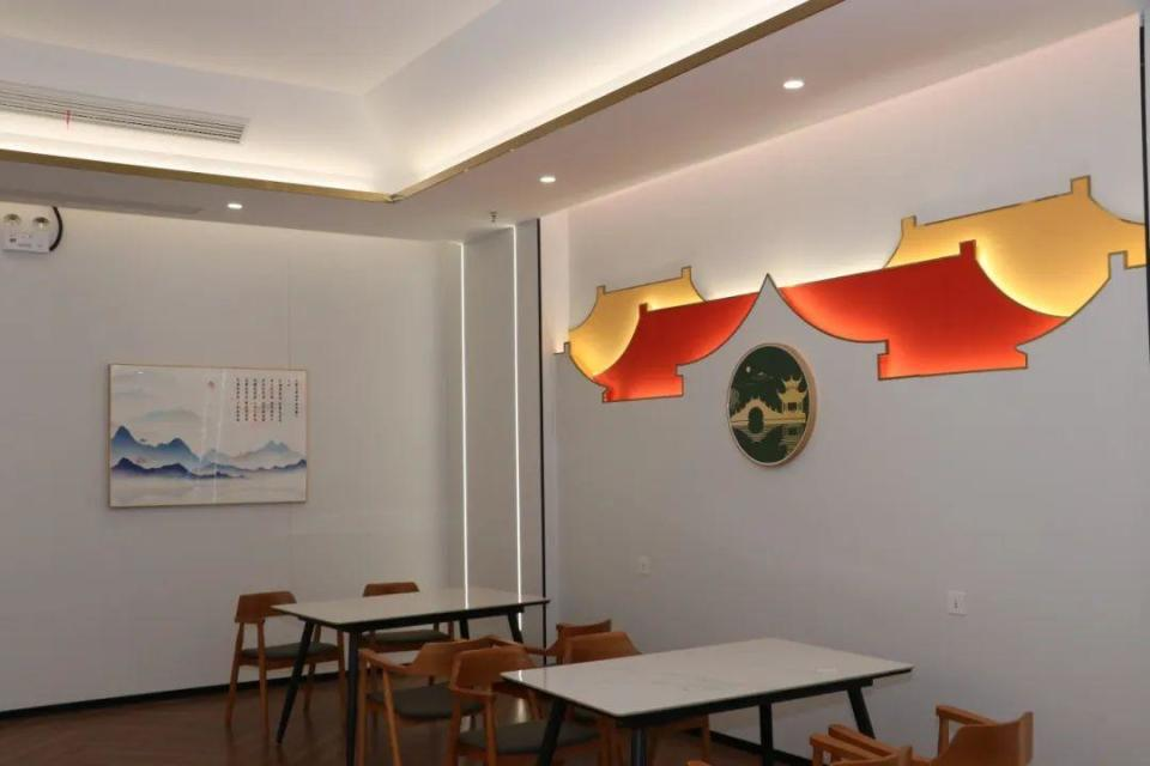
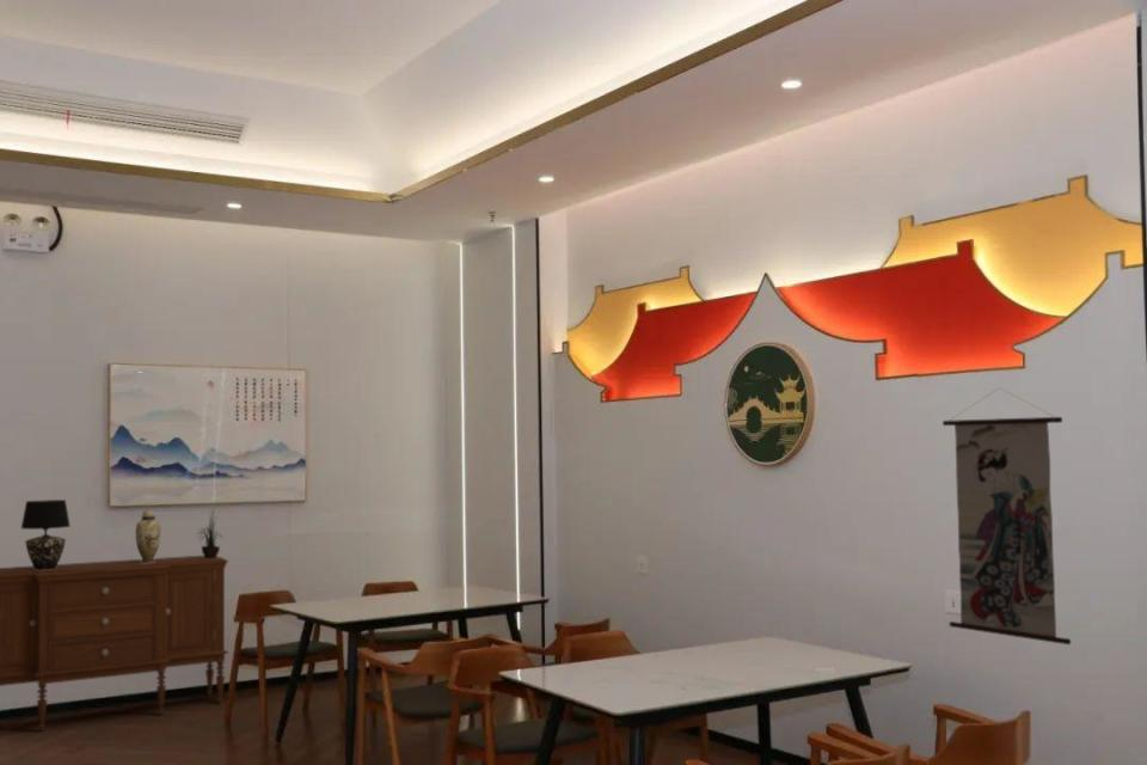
+ table lamp (45, 534)
+ ginger jar (148, 533)
+ potted plant (208, 530)
+ wall scroll (1002, 510)
+ sideboard (98, 639)
